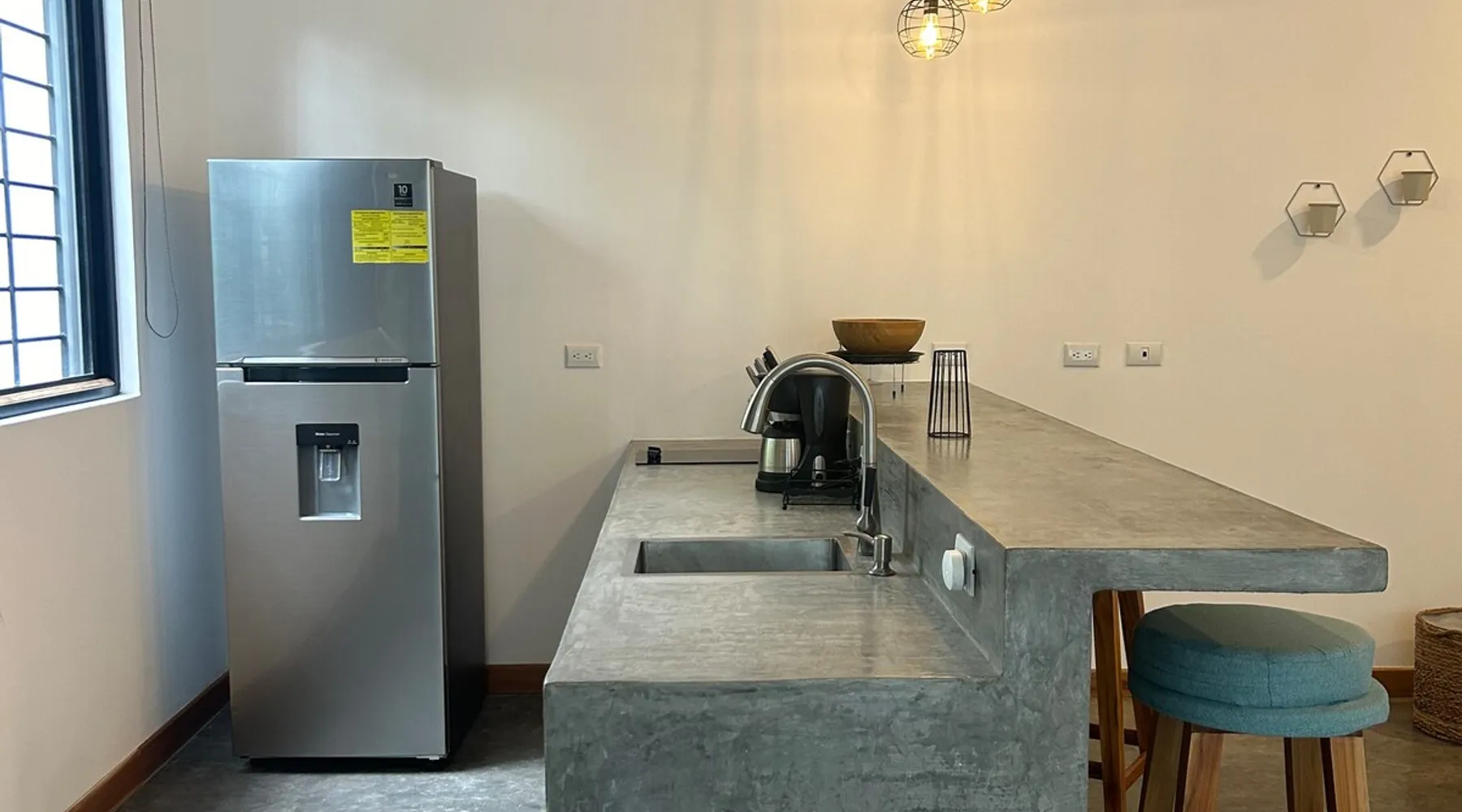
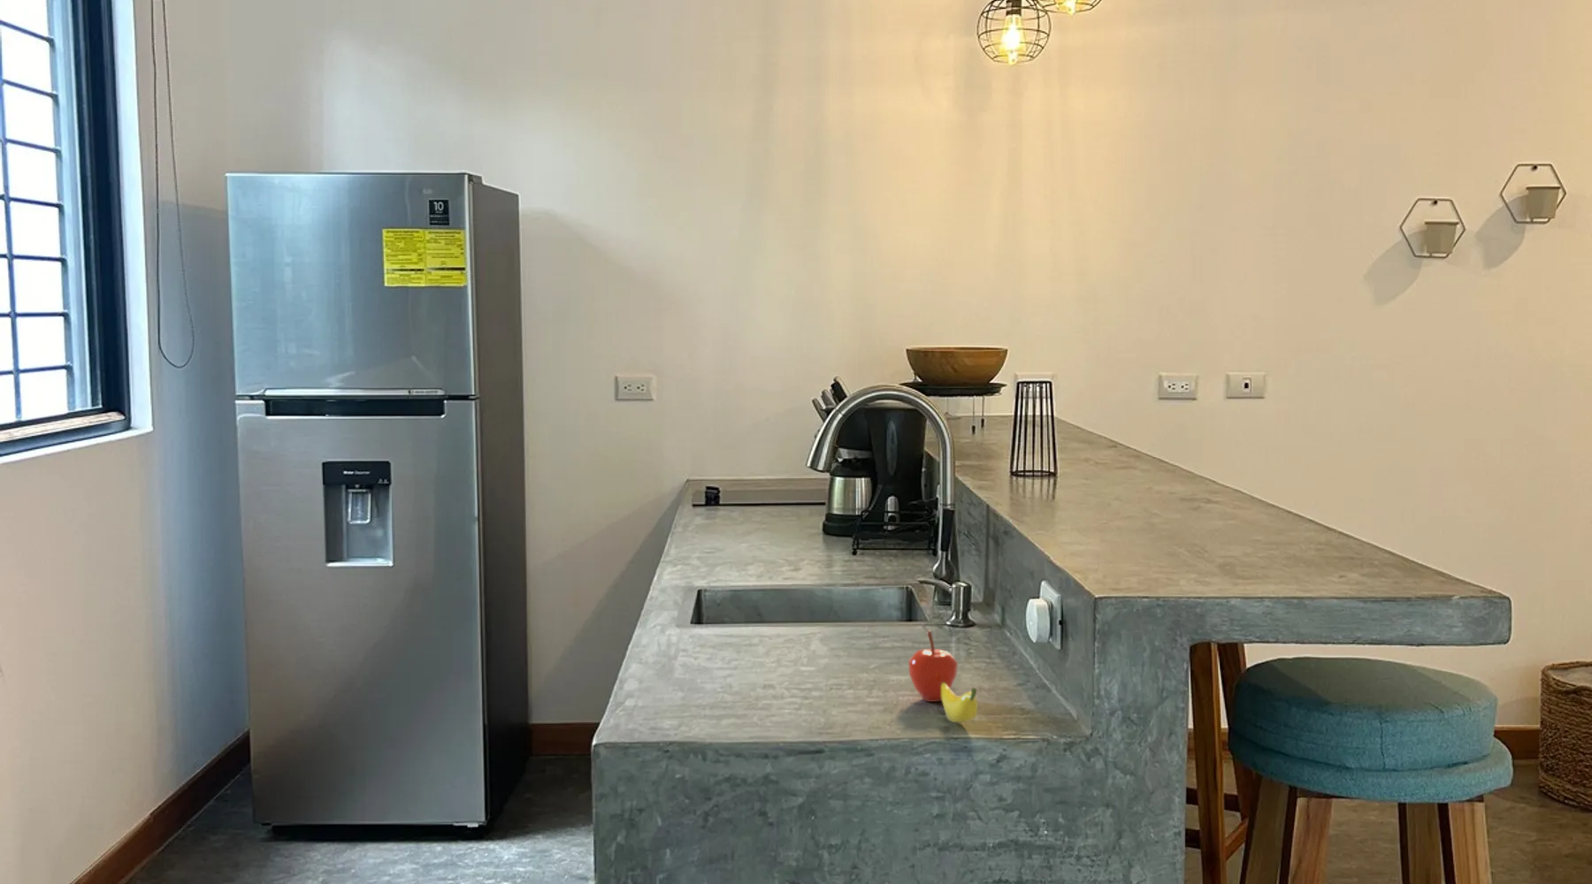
+ fruit (948, 679)
